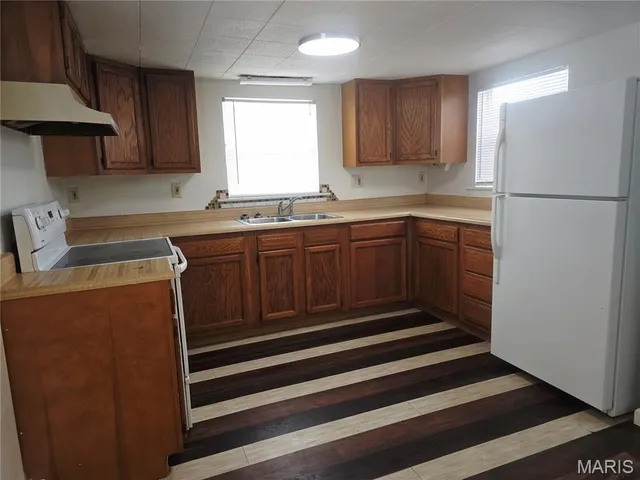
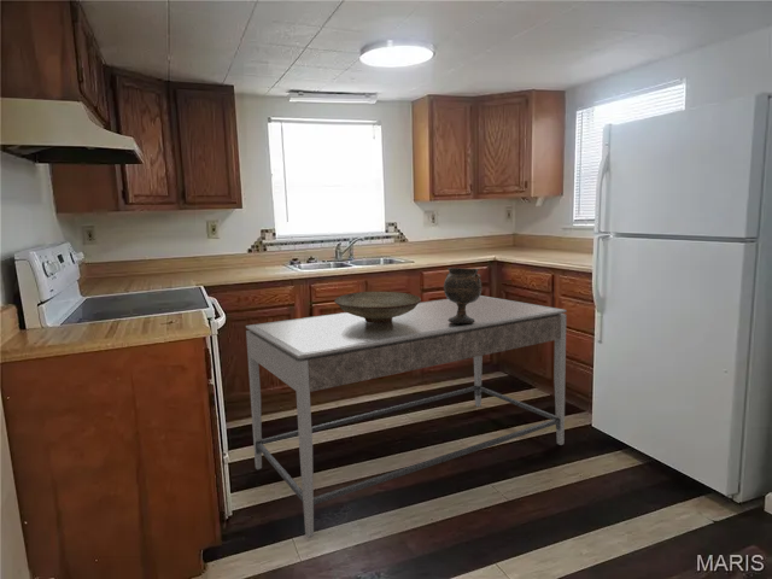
+ goblet (462, 294)
+ dining table (415, 400)
+ decorative bowl (378, 308)
